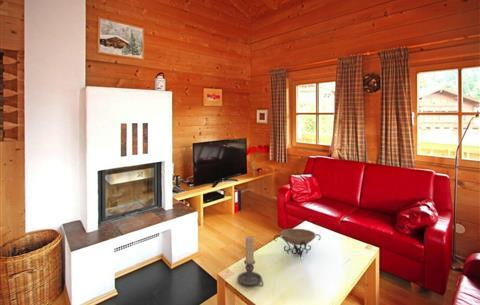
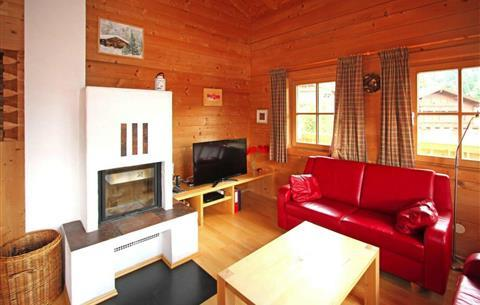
- decorative bowl (297, 243)
- candle holder (251, 259)
